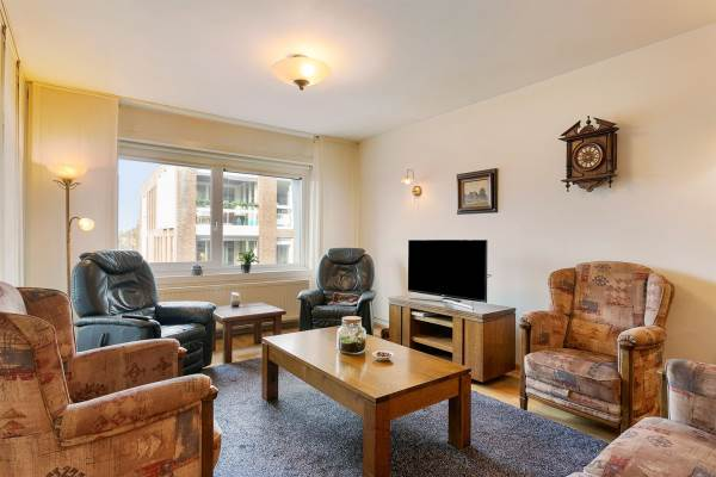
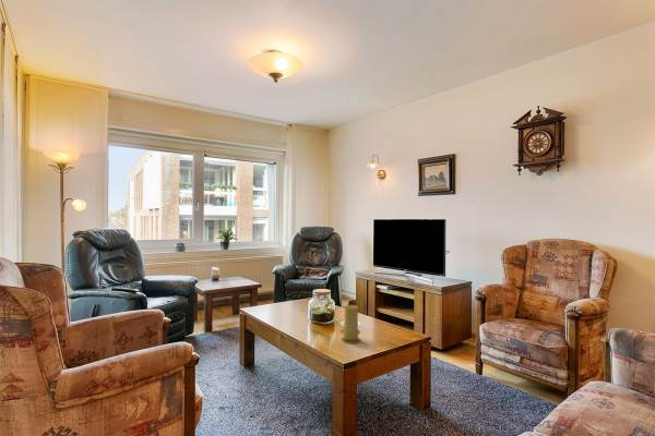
+ candle (350, 323)
